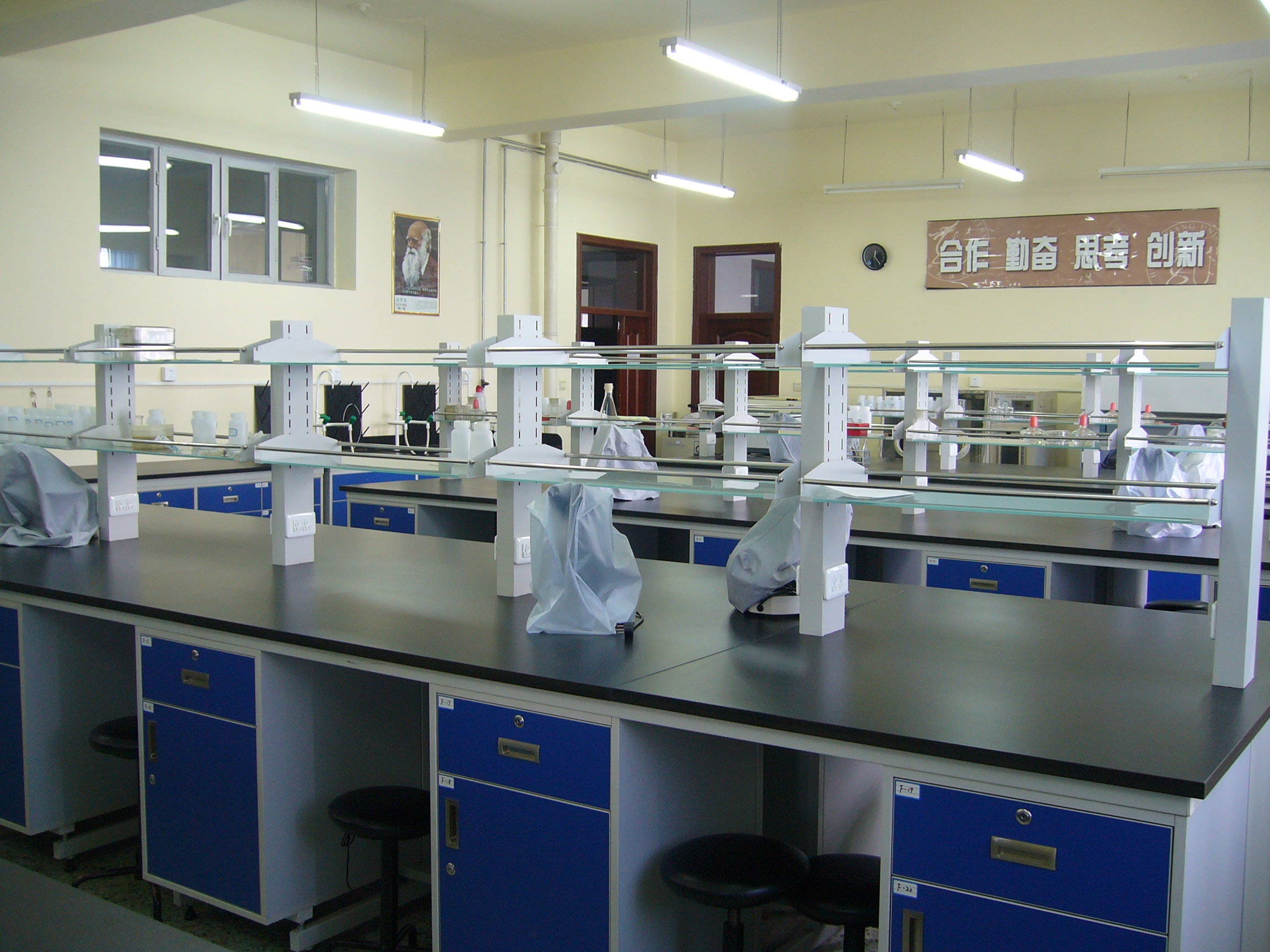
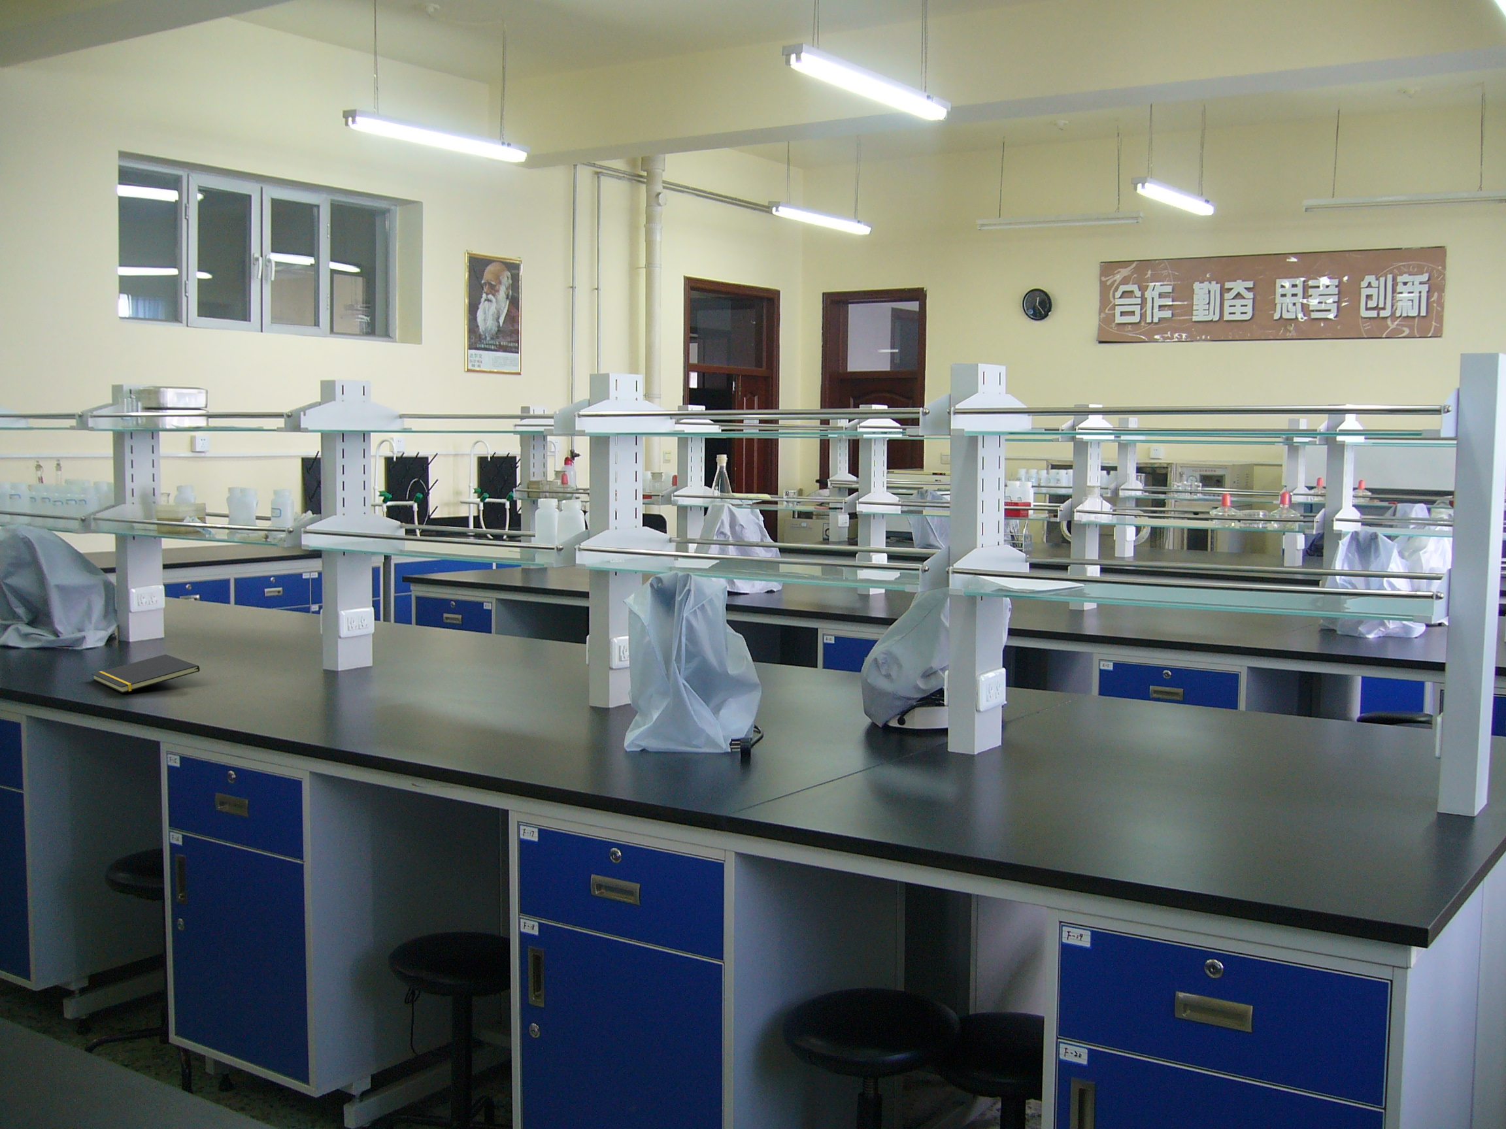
+ notepad (145, 672)
